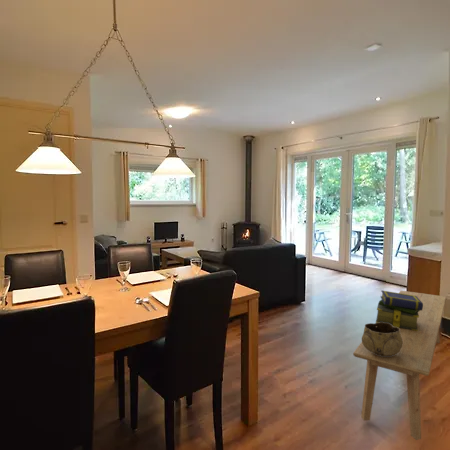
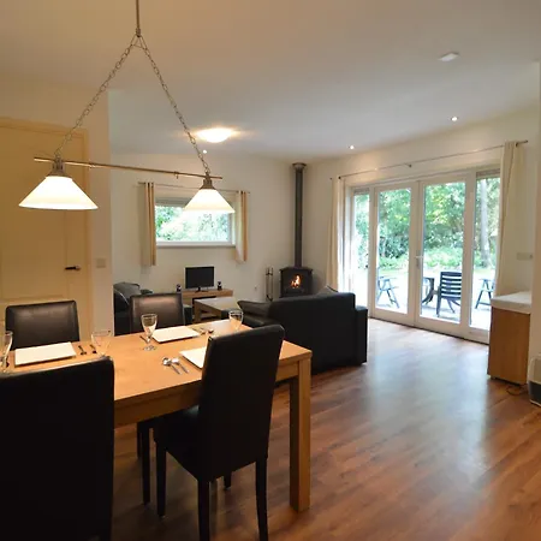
- bench (409, 345)
- stack of books (398, 308)
- decorative bowl (381, 339)
